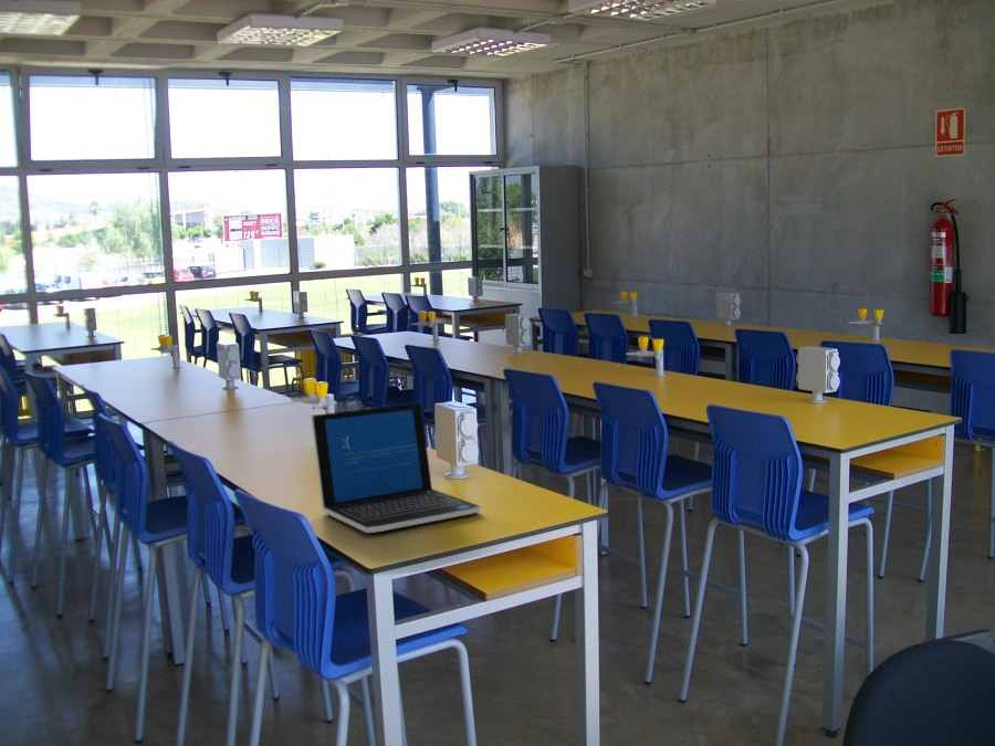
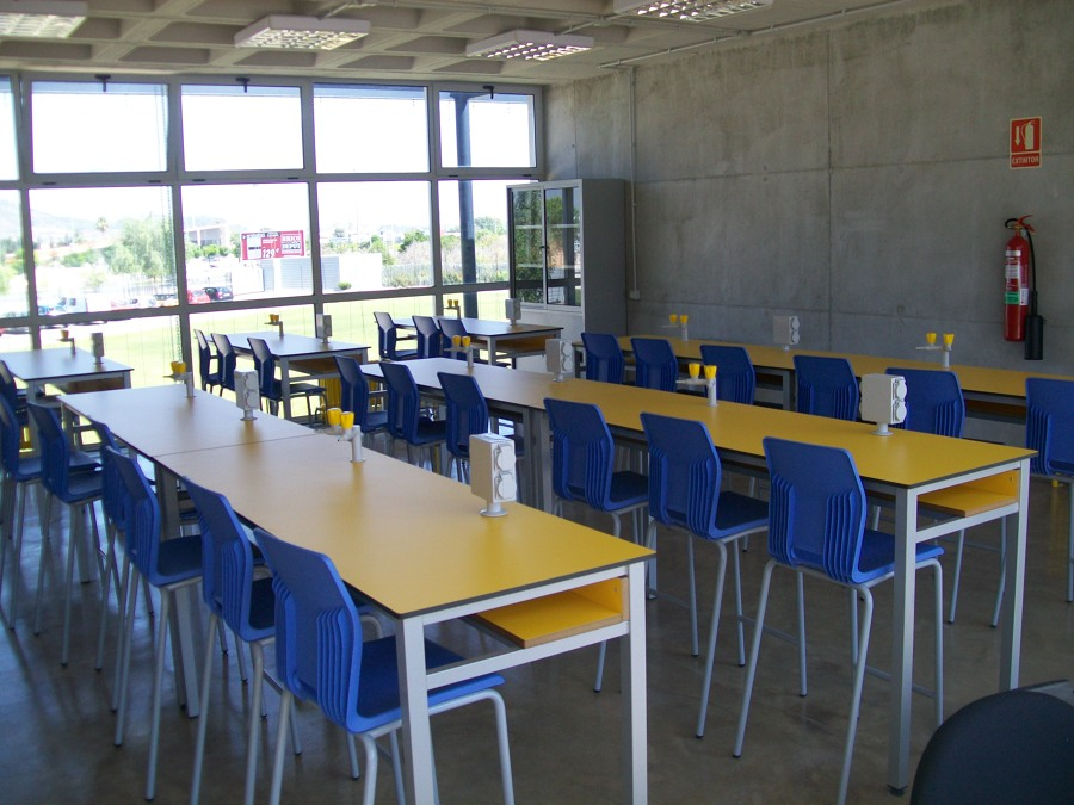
- laptop (395, 463)
